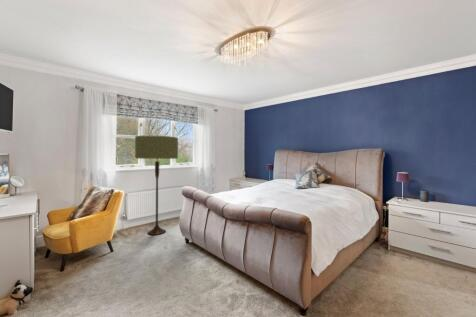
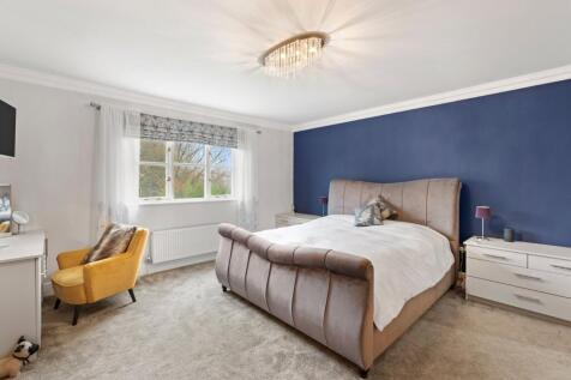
- floor lamp (157, 184)
